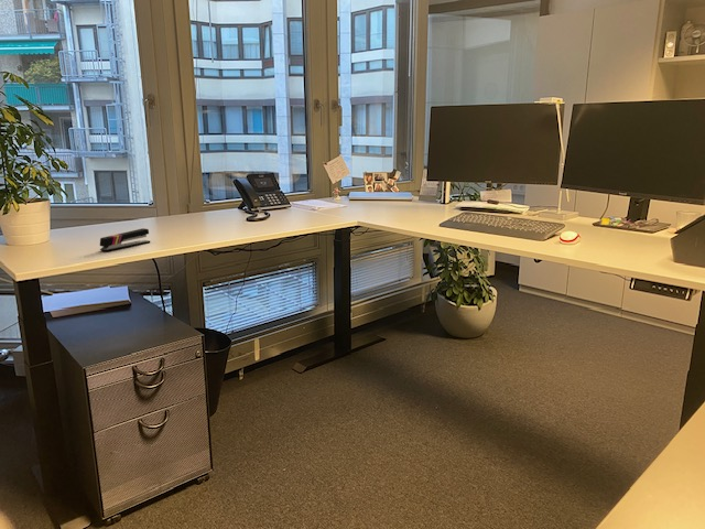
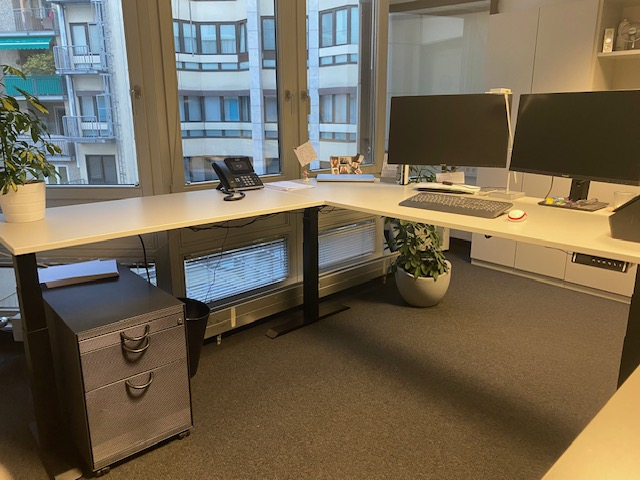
- stapler (124, 239)
